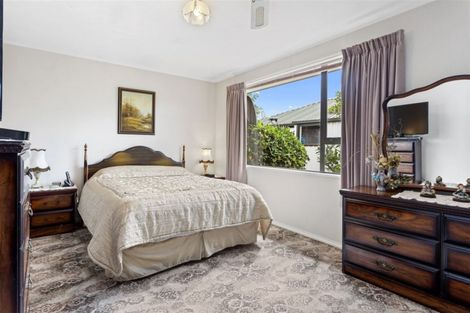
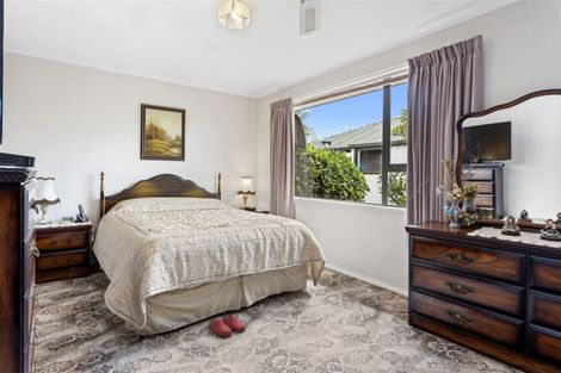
+ slippers (227, 323)
